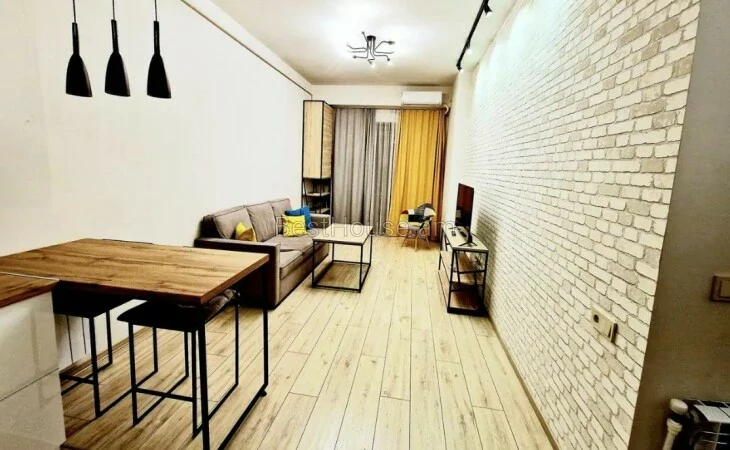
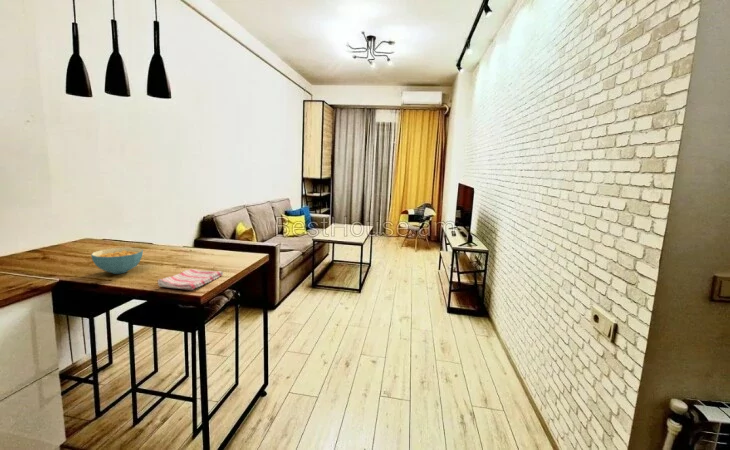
+ dish towel (192, 277)
+ cereal bowl (118, 262)
